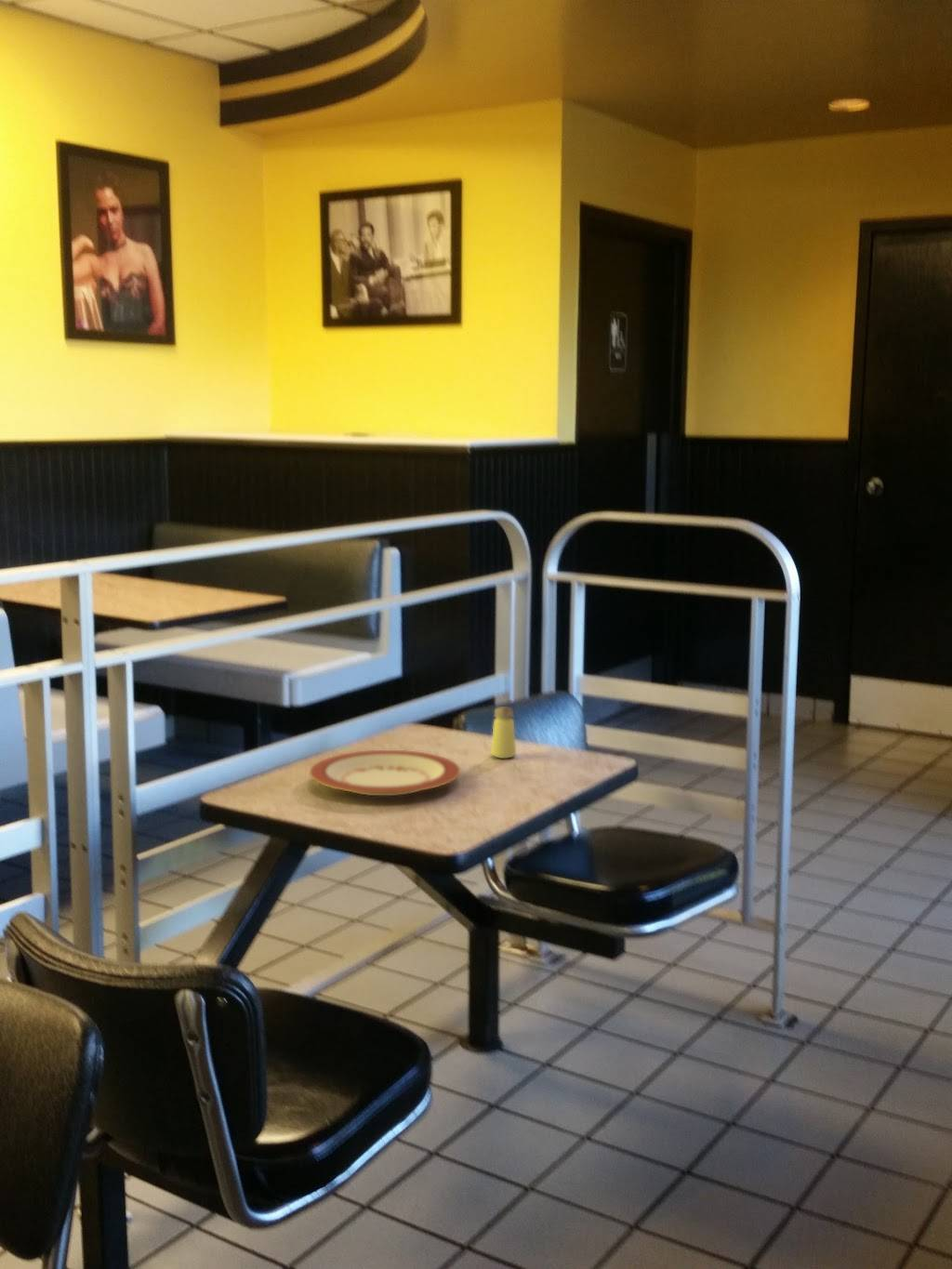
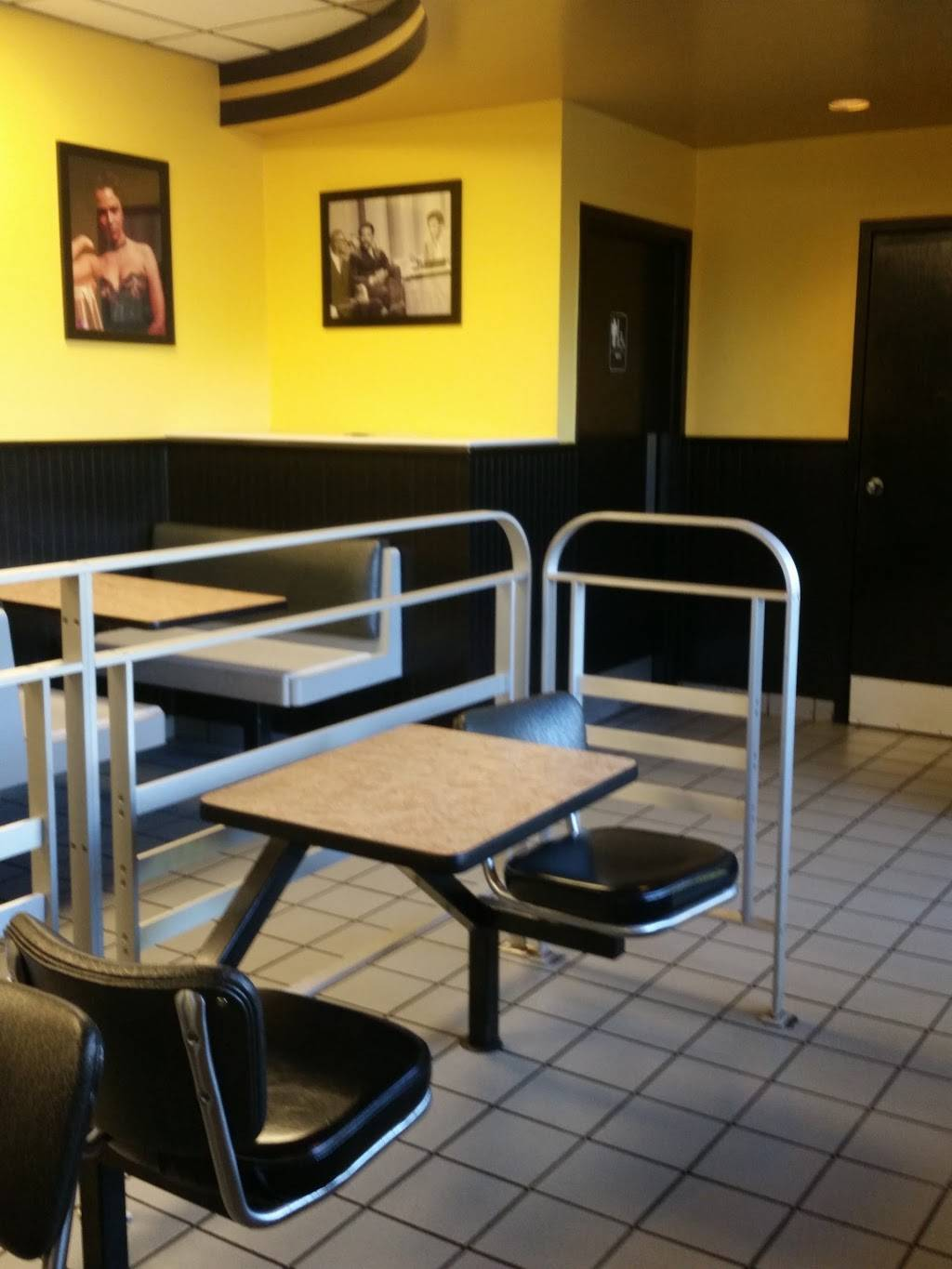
- saltshaker (503, 731)
- plate (385, 775)
